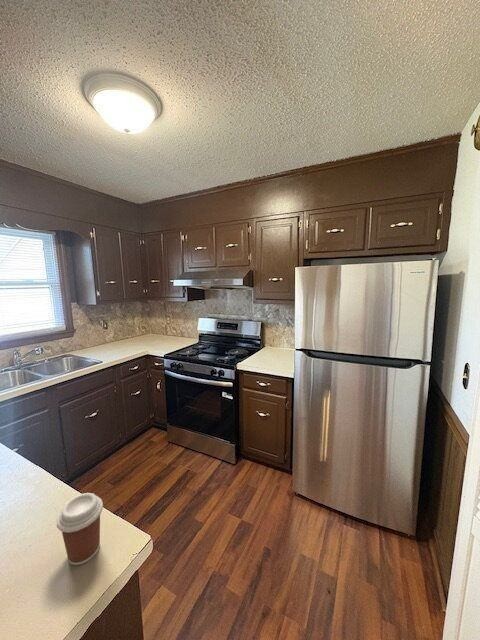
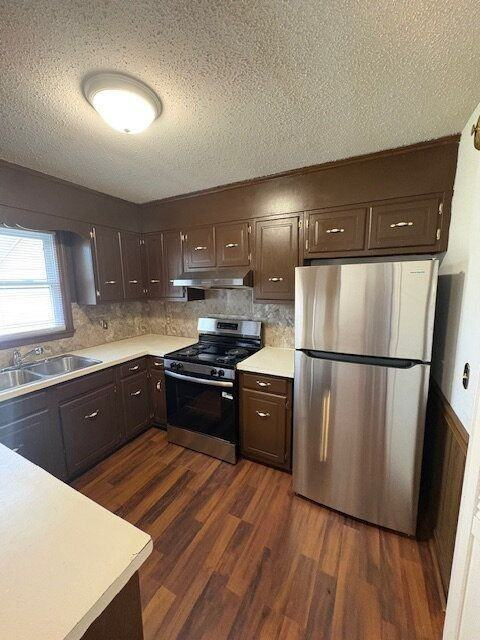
- coffee cup (82, 527)
